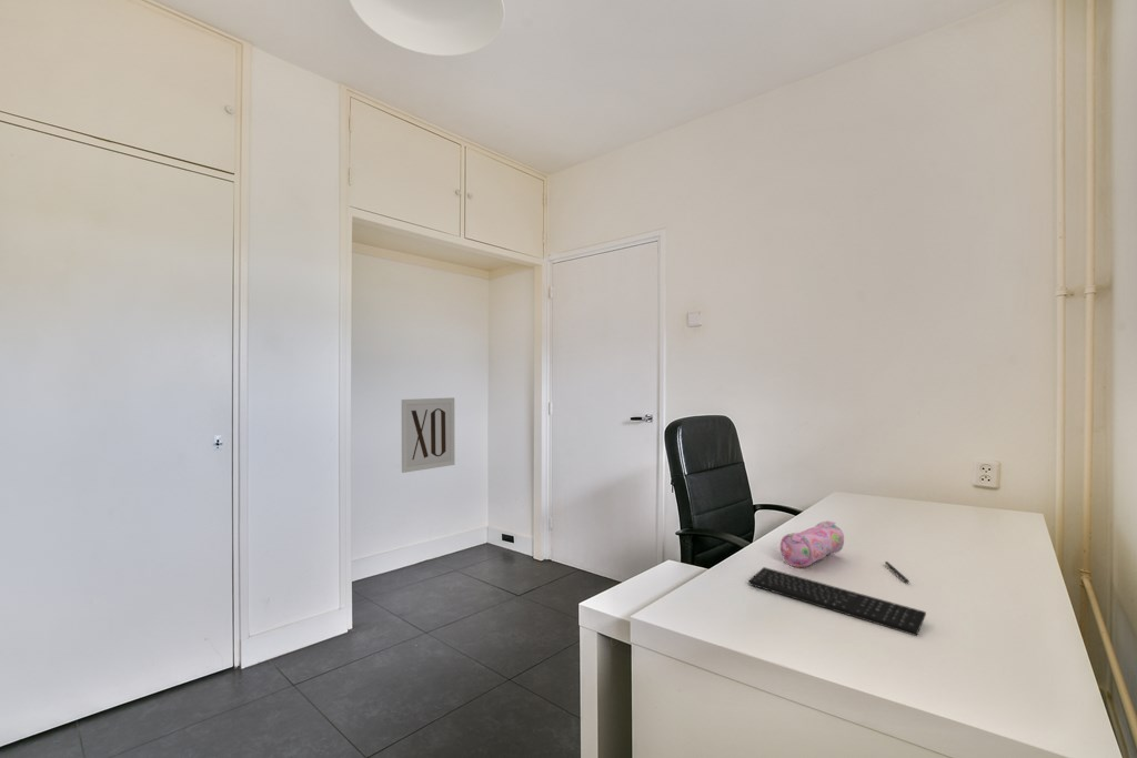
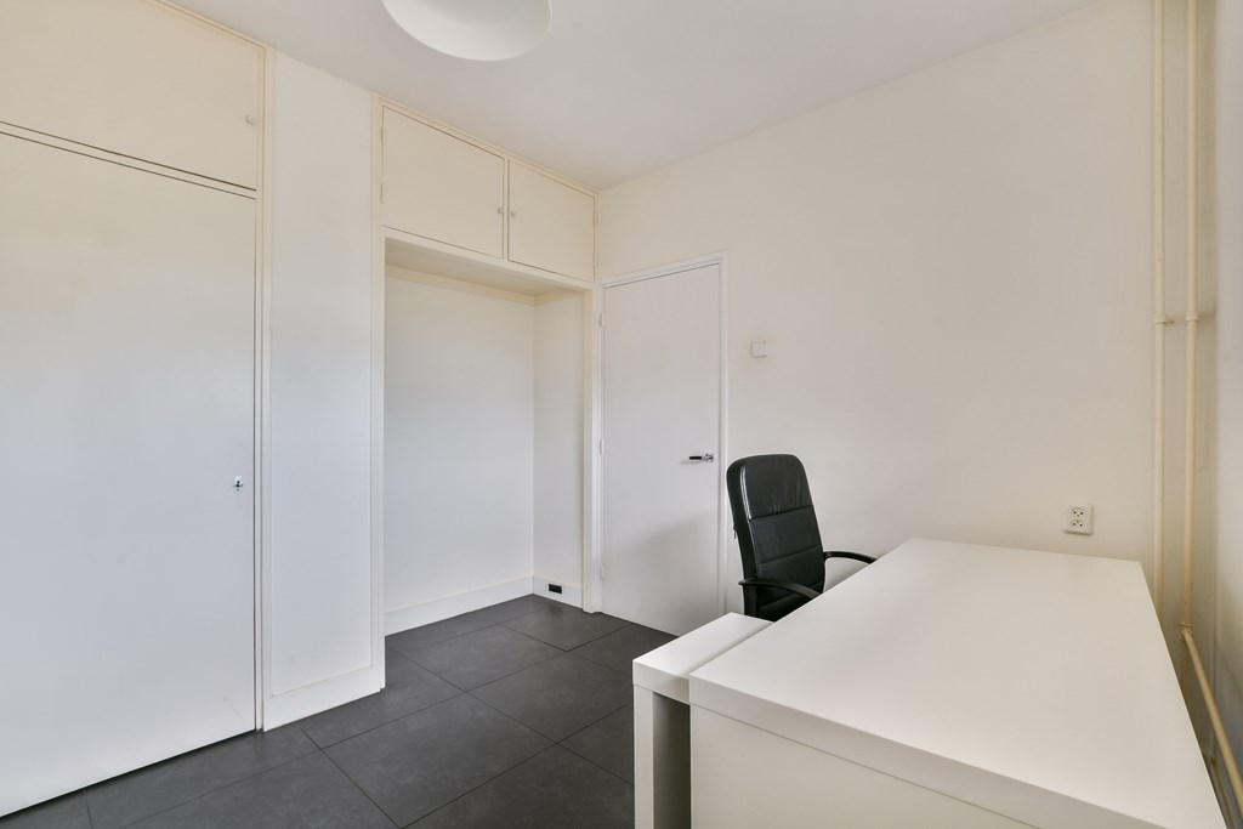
- wall art (429, 433)
- pen (895, 570)
- pencil case (813, 542)
- keyboard (829, 597)
